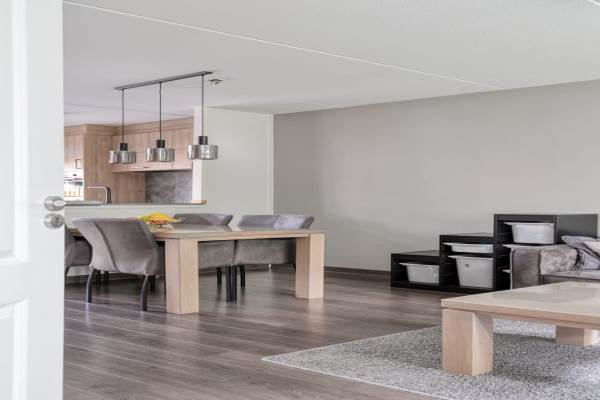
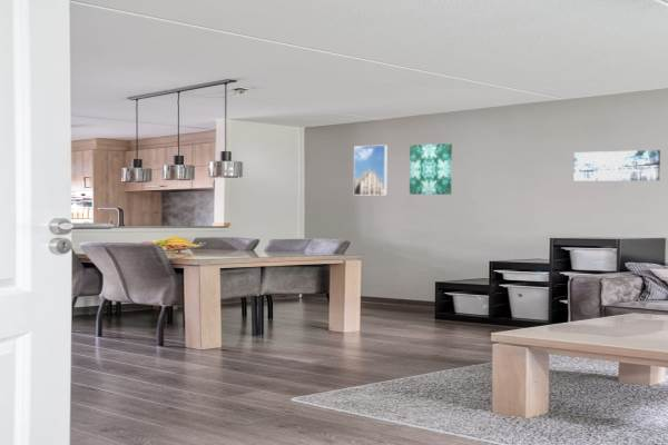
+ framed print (370, 170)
+ wall art (615, 166)
+ wall art (430, 169)
